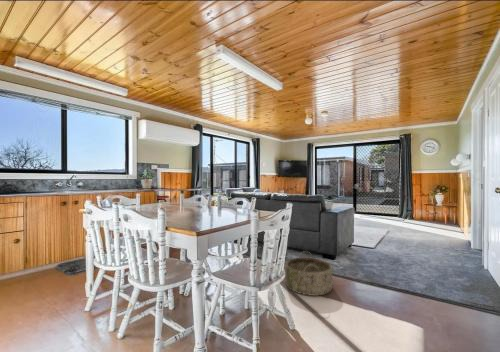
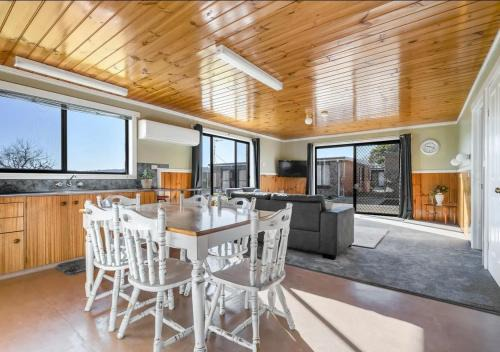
- basket (308, 271)
